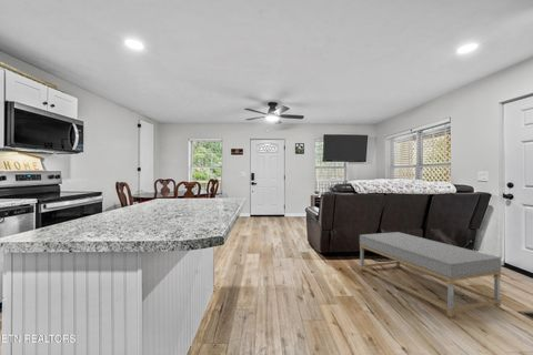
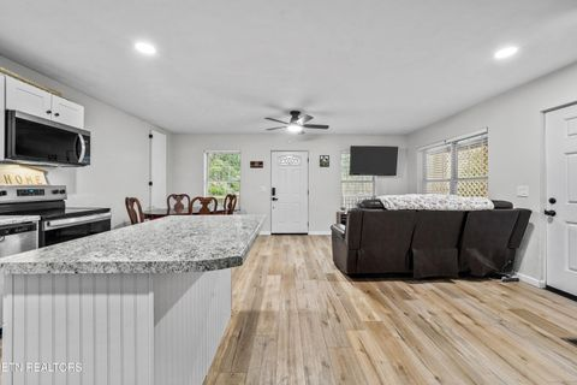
- coffee table (419, 264)
